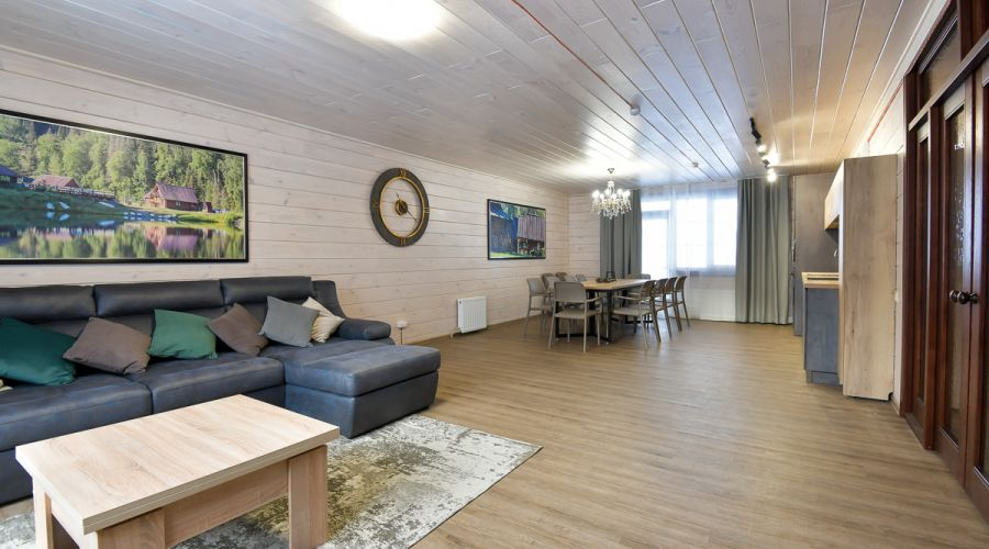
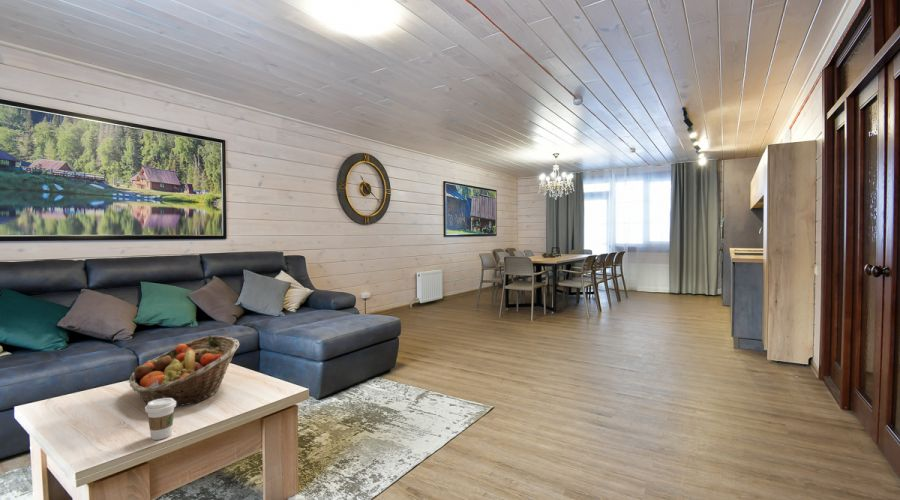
+ fruit basket (187, 368)
+ coffee cup (161, 418)
